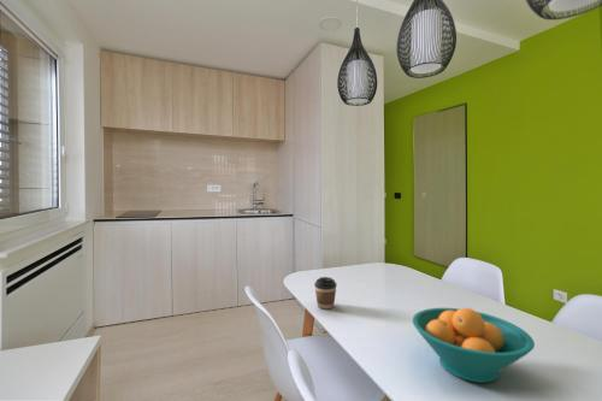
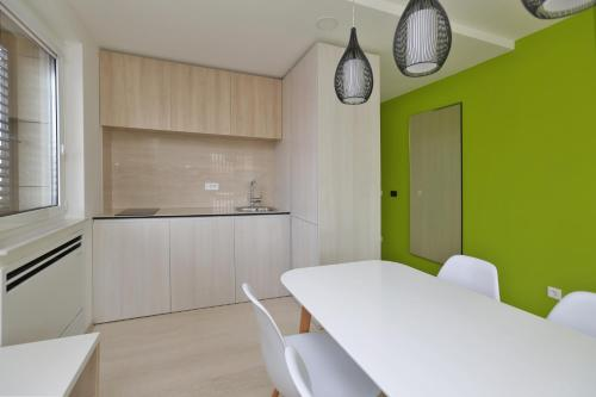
- coffee cup (325, 291)
- fruit bowl (467, 338)
